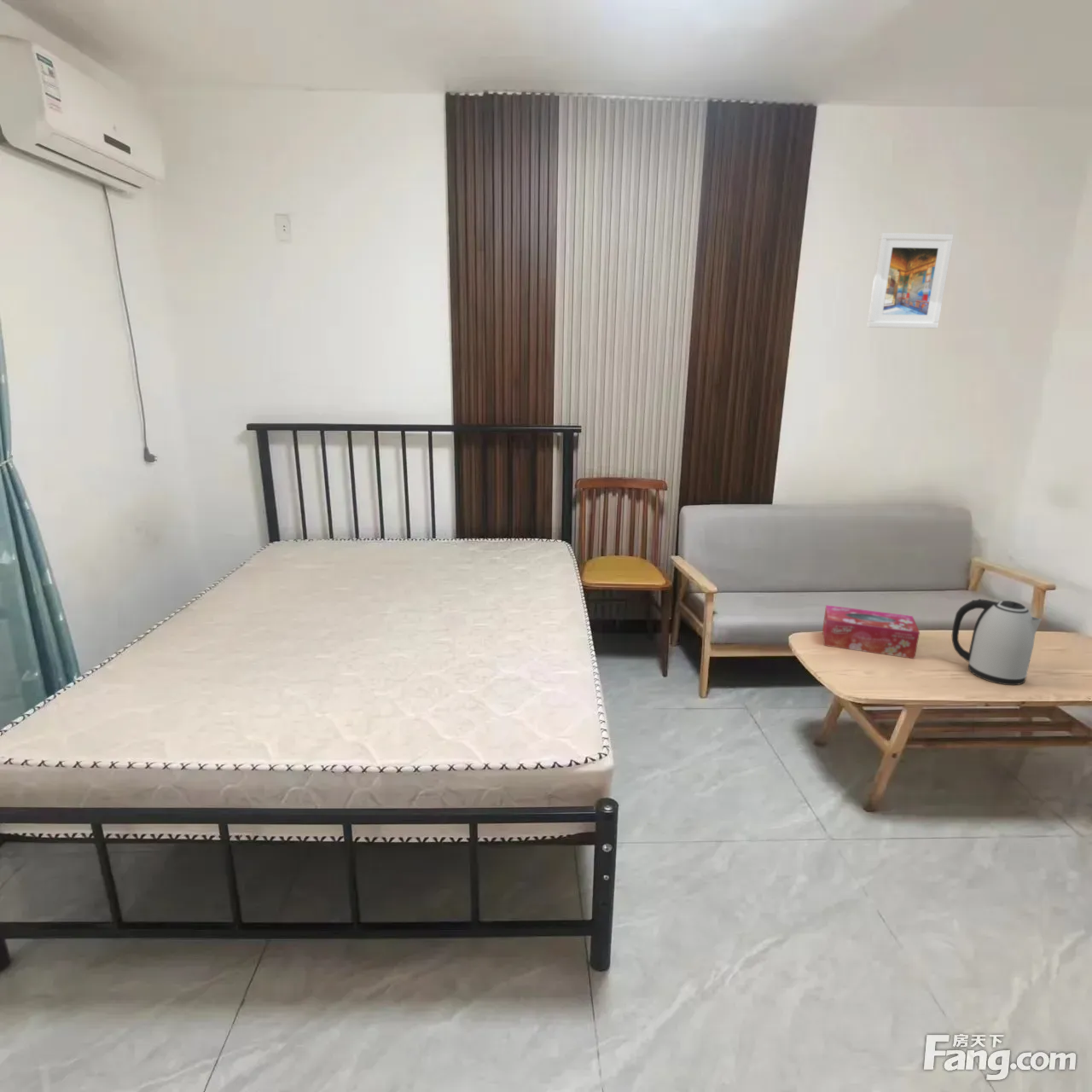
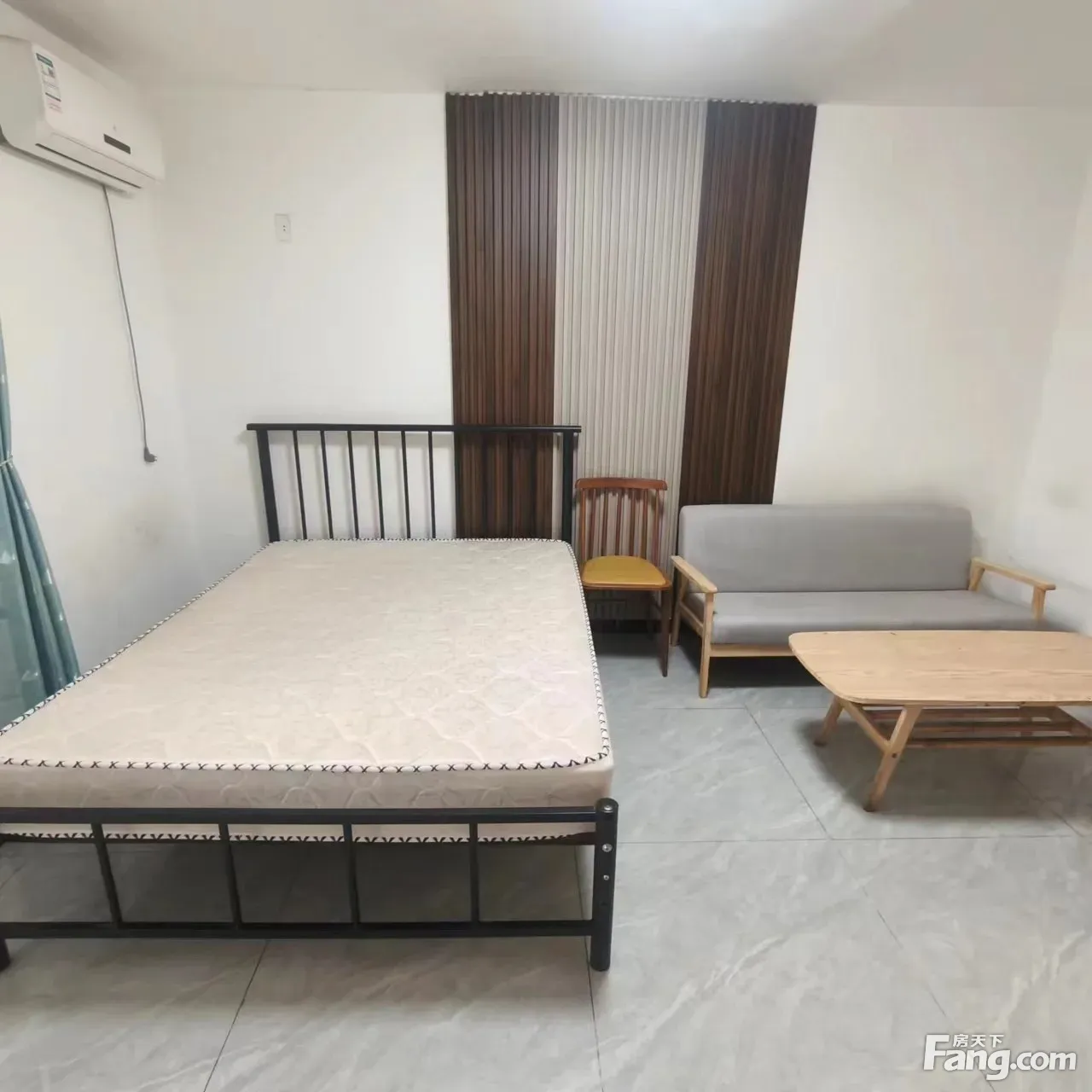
- tissue box (868, 630)
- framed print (909, 282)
- kettle (992, 636)
